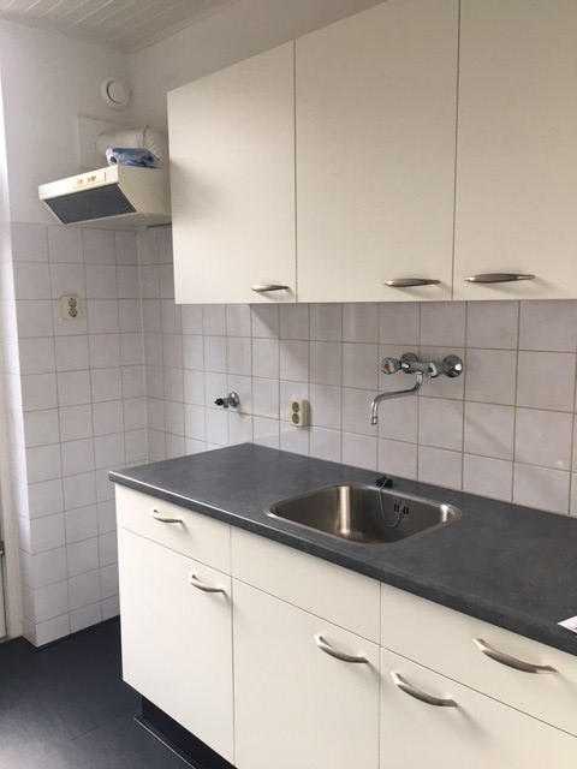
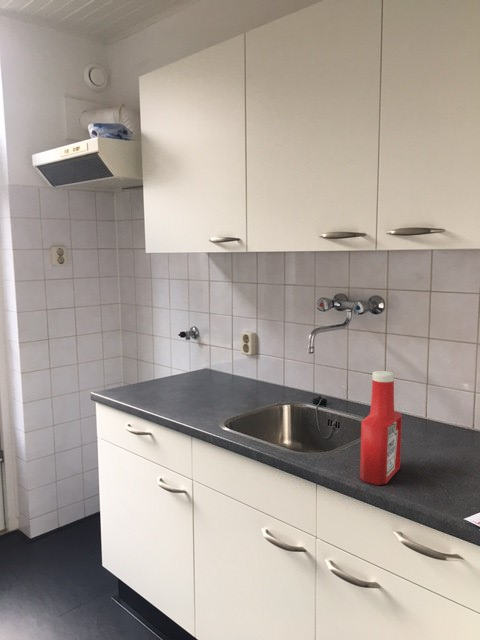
+ soap bottle (381, 423)
